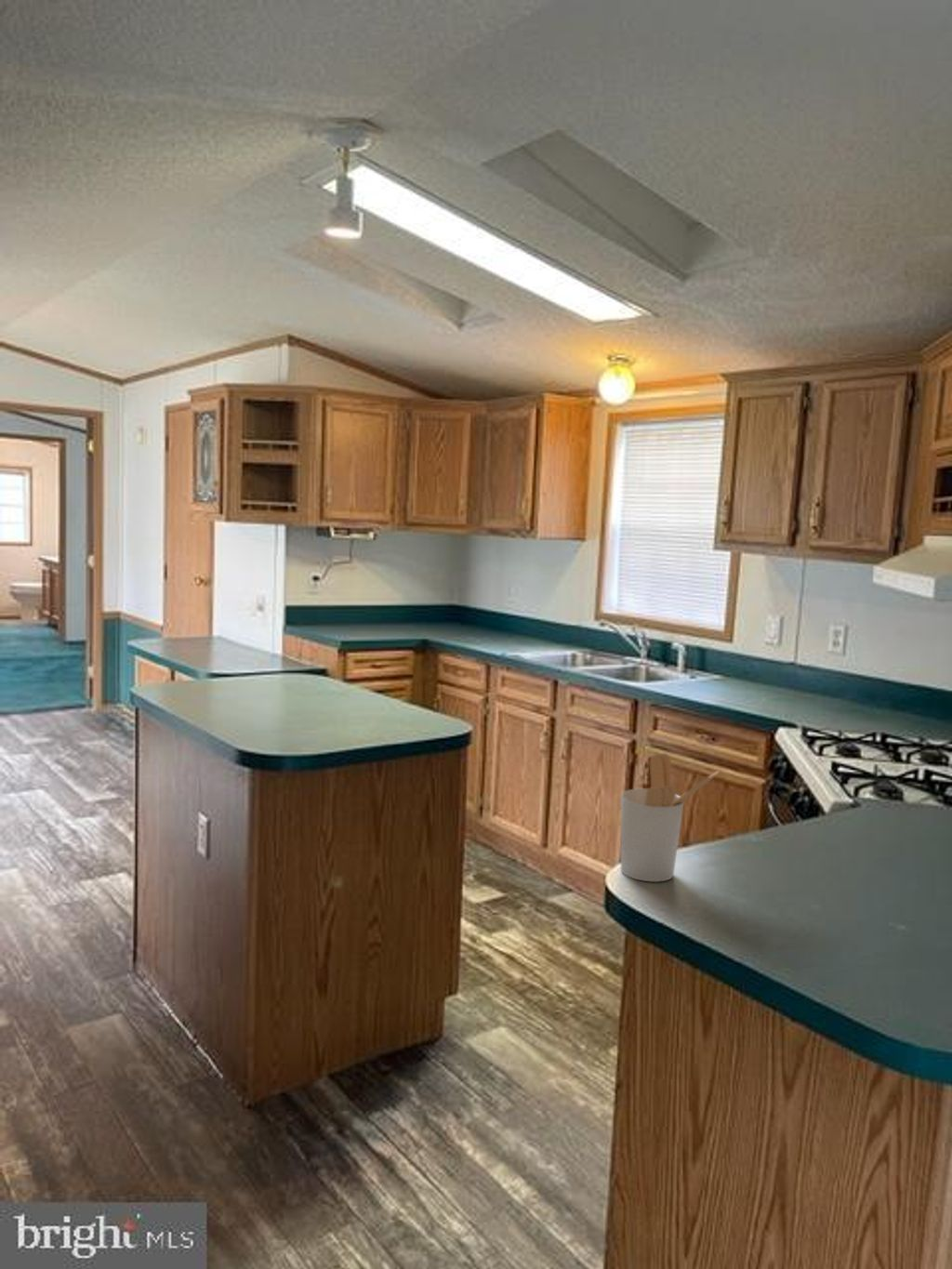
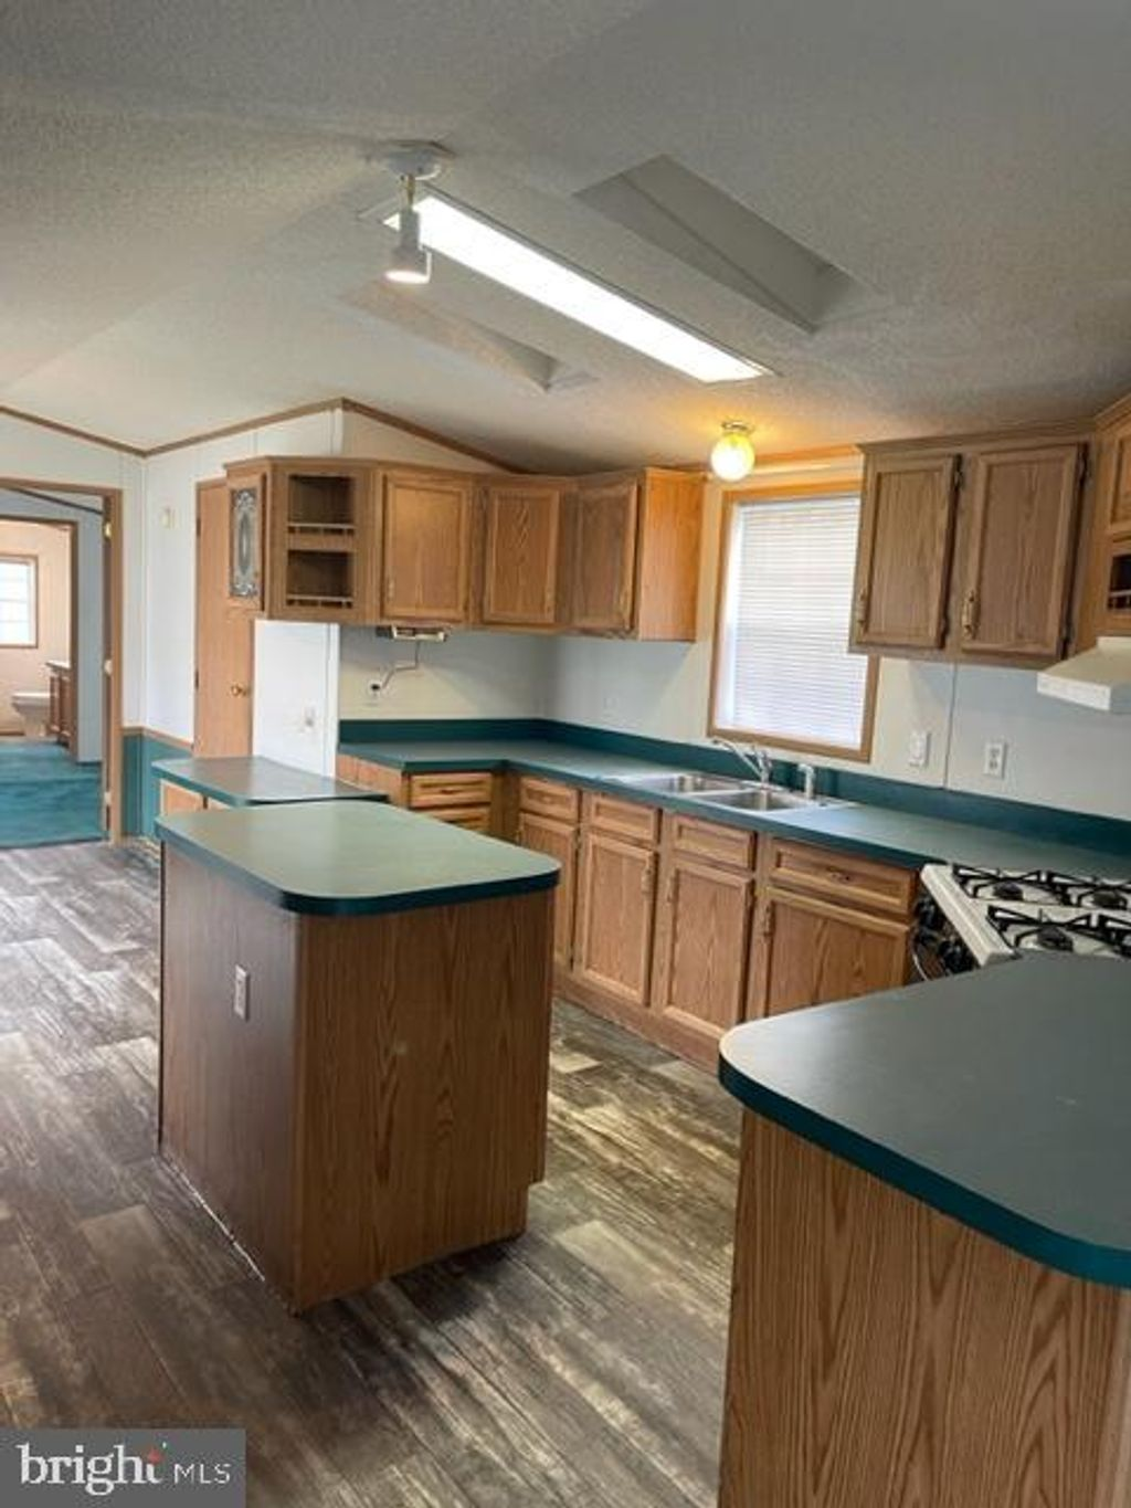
- utensil holder (668, 819)
